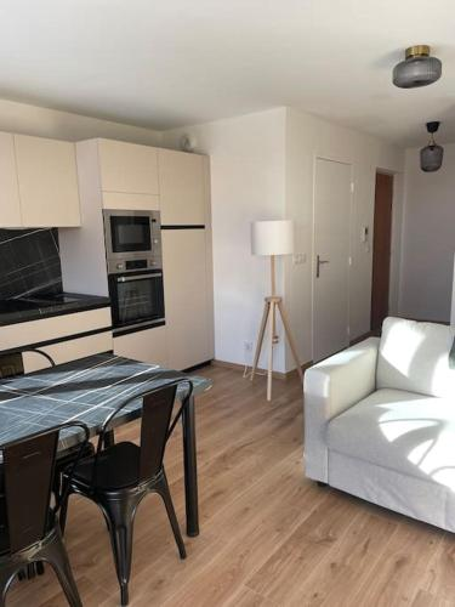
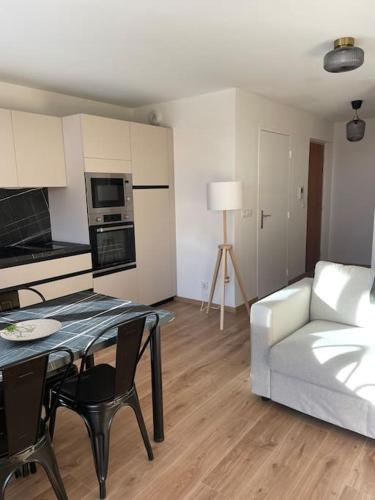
+ plate (32, 332)
